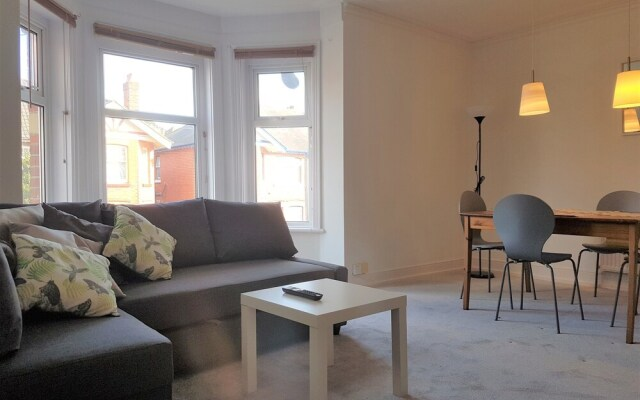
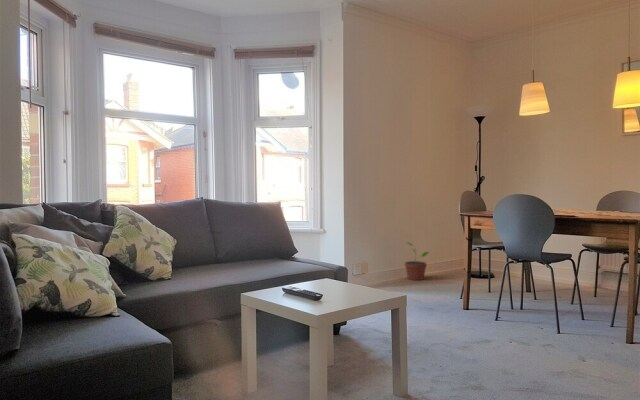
+ potted plant (415, 260)
